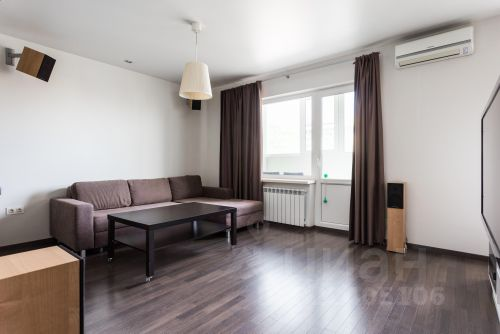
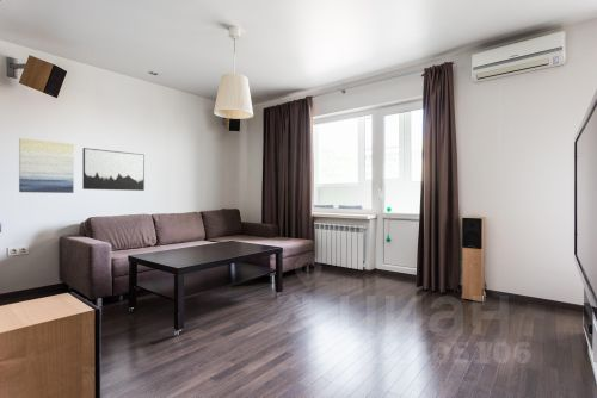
+ wall art (115, 170)
+ wall art (47, 167)
